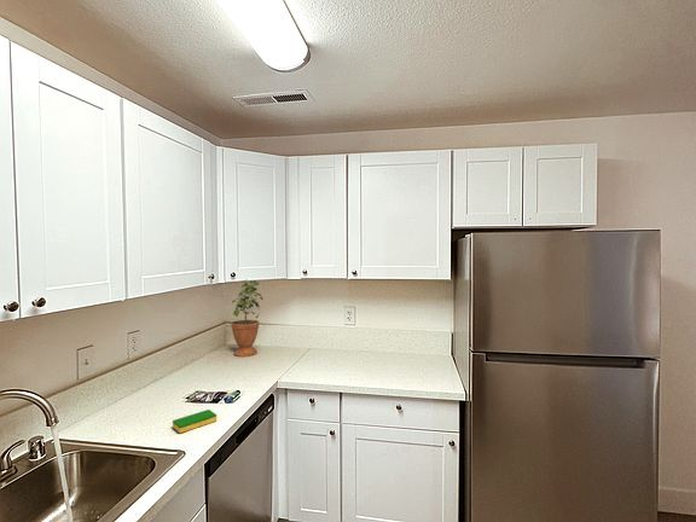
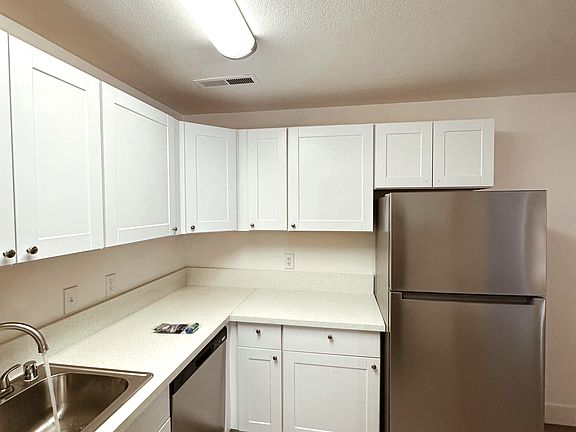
- dish sponge (195, 420)
- potted plant (248, 313)
